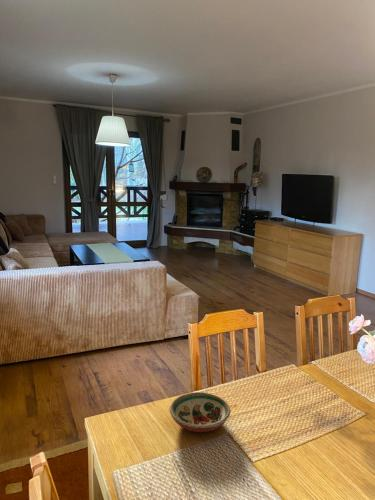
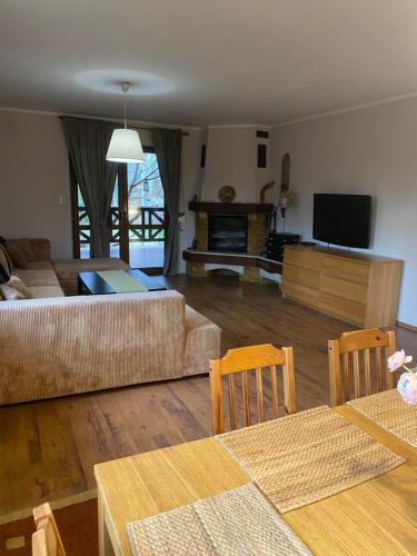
- decorative bowl (199, 414)
